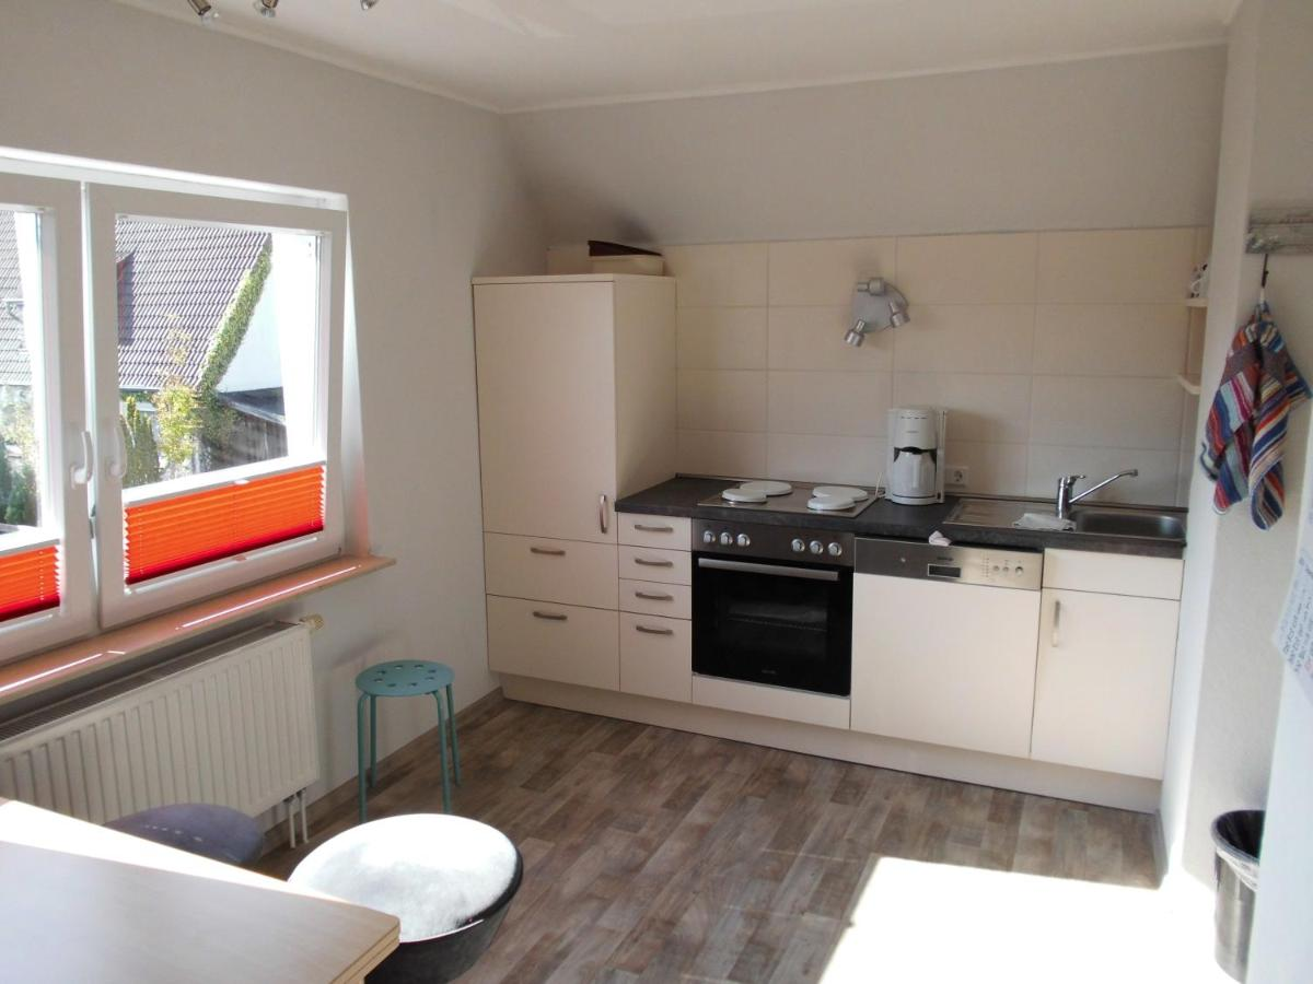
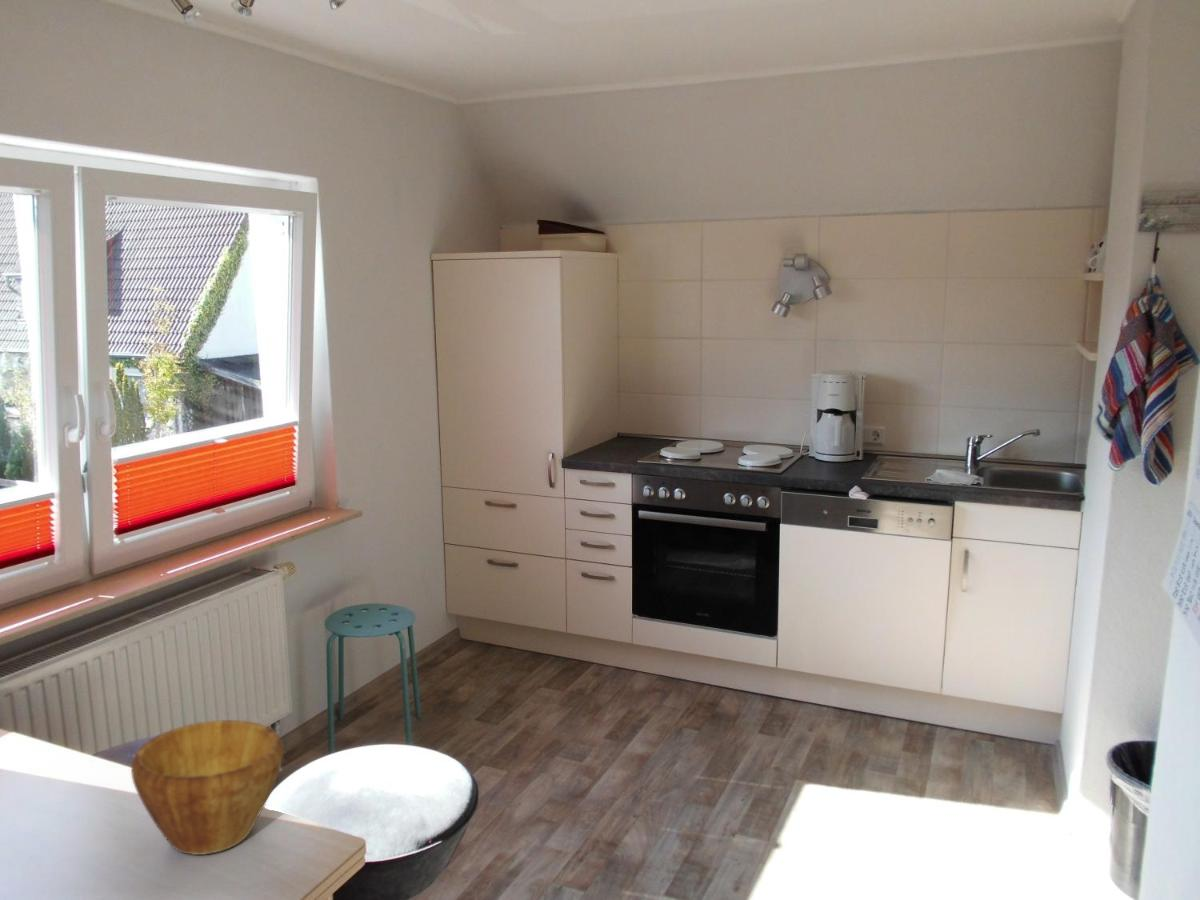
+ bowl (210, 791)
